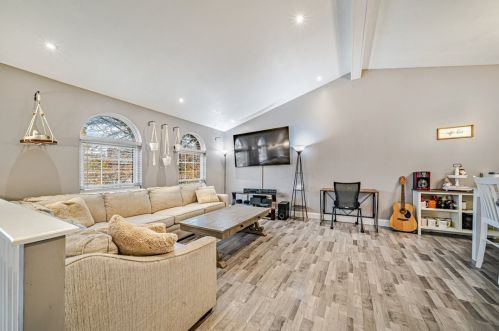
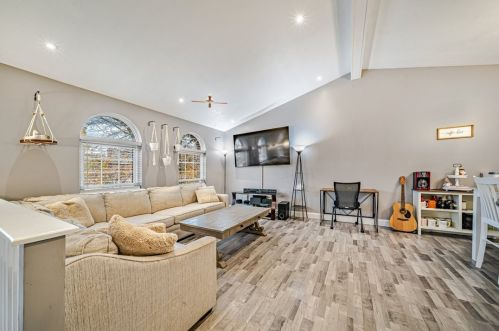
+ ceiling fan (209, 102)
